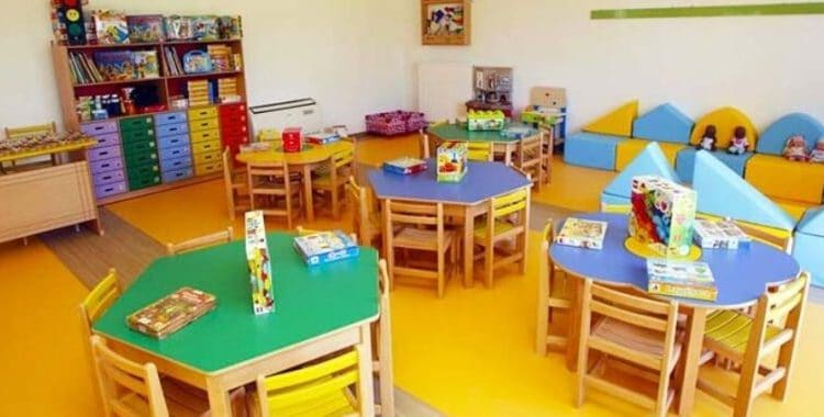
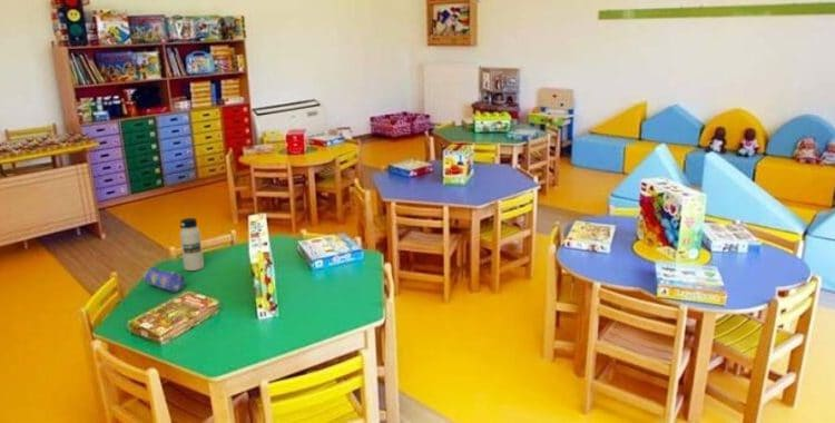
+ water bottle (190, 244)
+ pencil case (164, 278)
